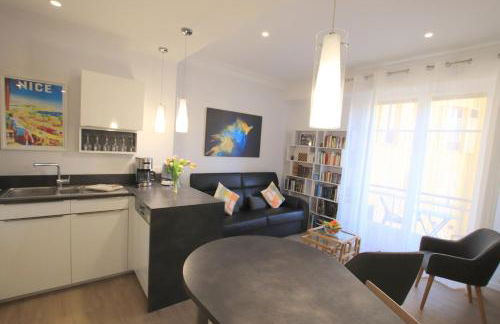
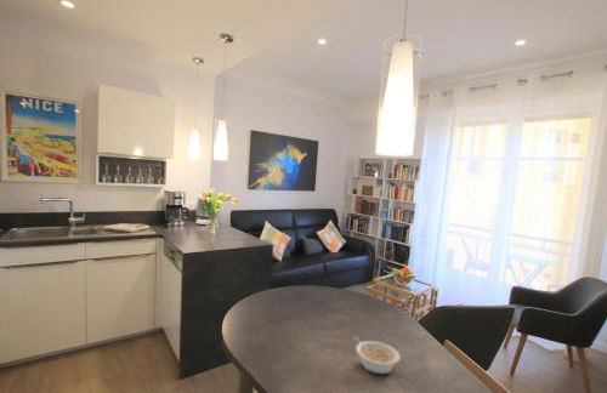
+ legume (375, 357)
